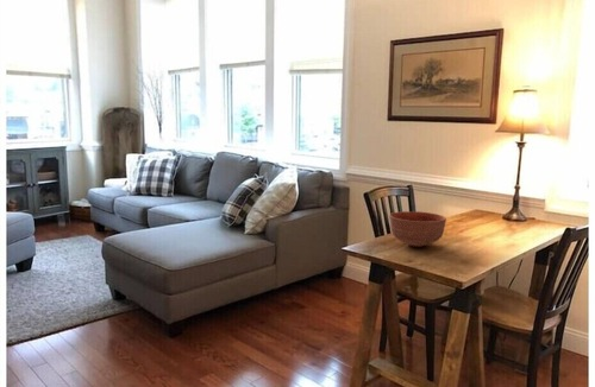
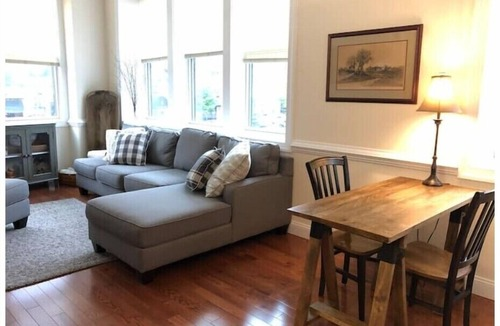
- bowl (416, 230)
